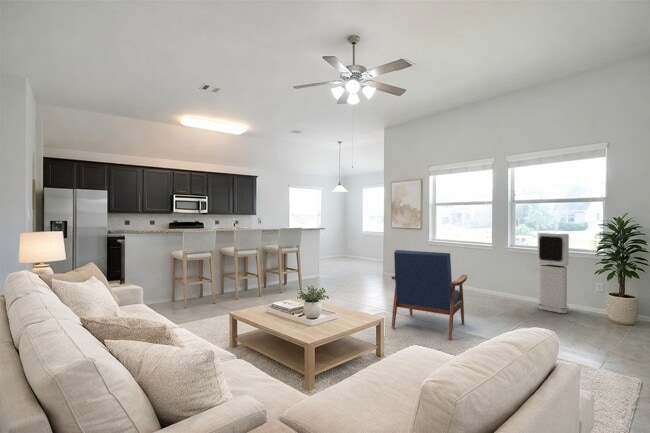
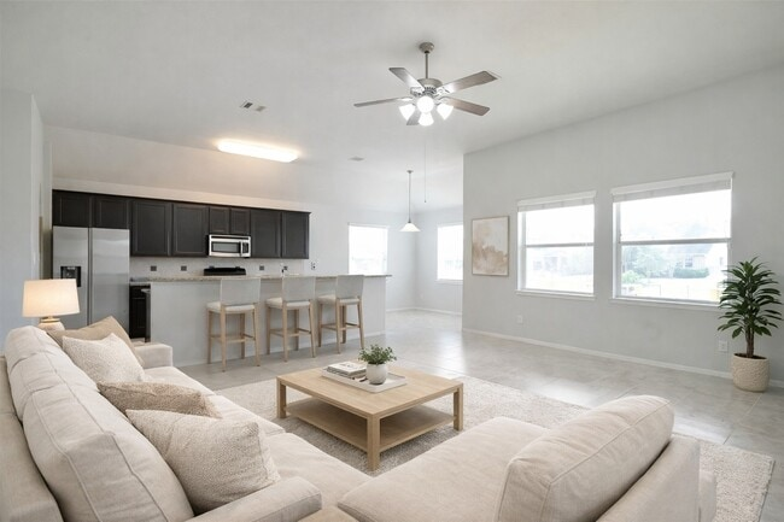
- air purifier (555, 270)
- armchair (428, 288)
